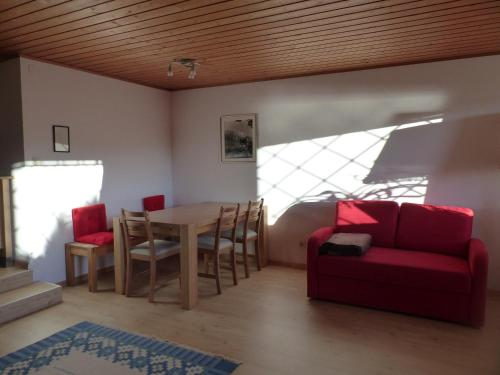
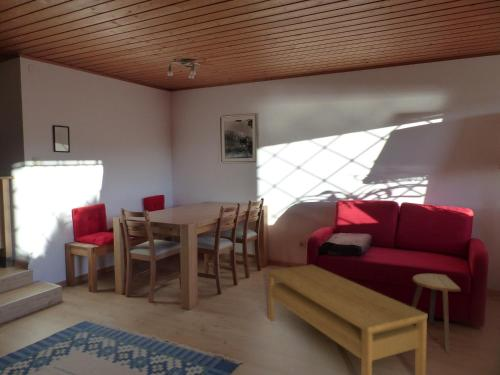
+ stool (430, 306)
+ coffee table (333, 317)
